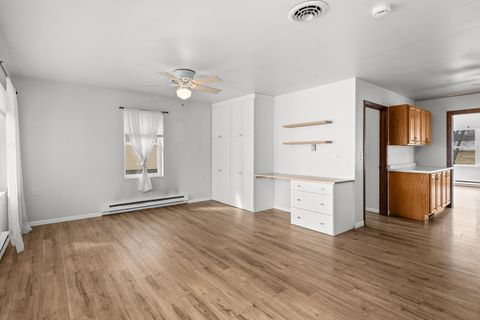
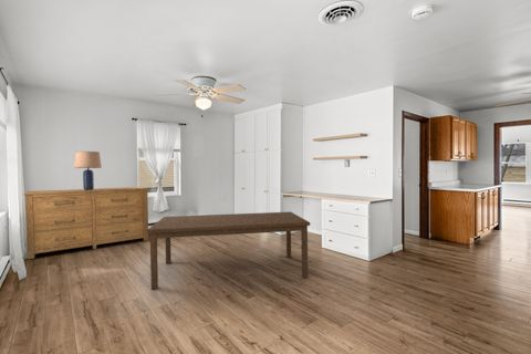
+ dresser (92, 217)
+ dining table (231, 233)
+ lamp (87, 170)
